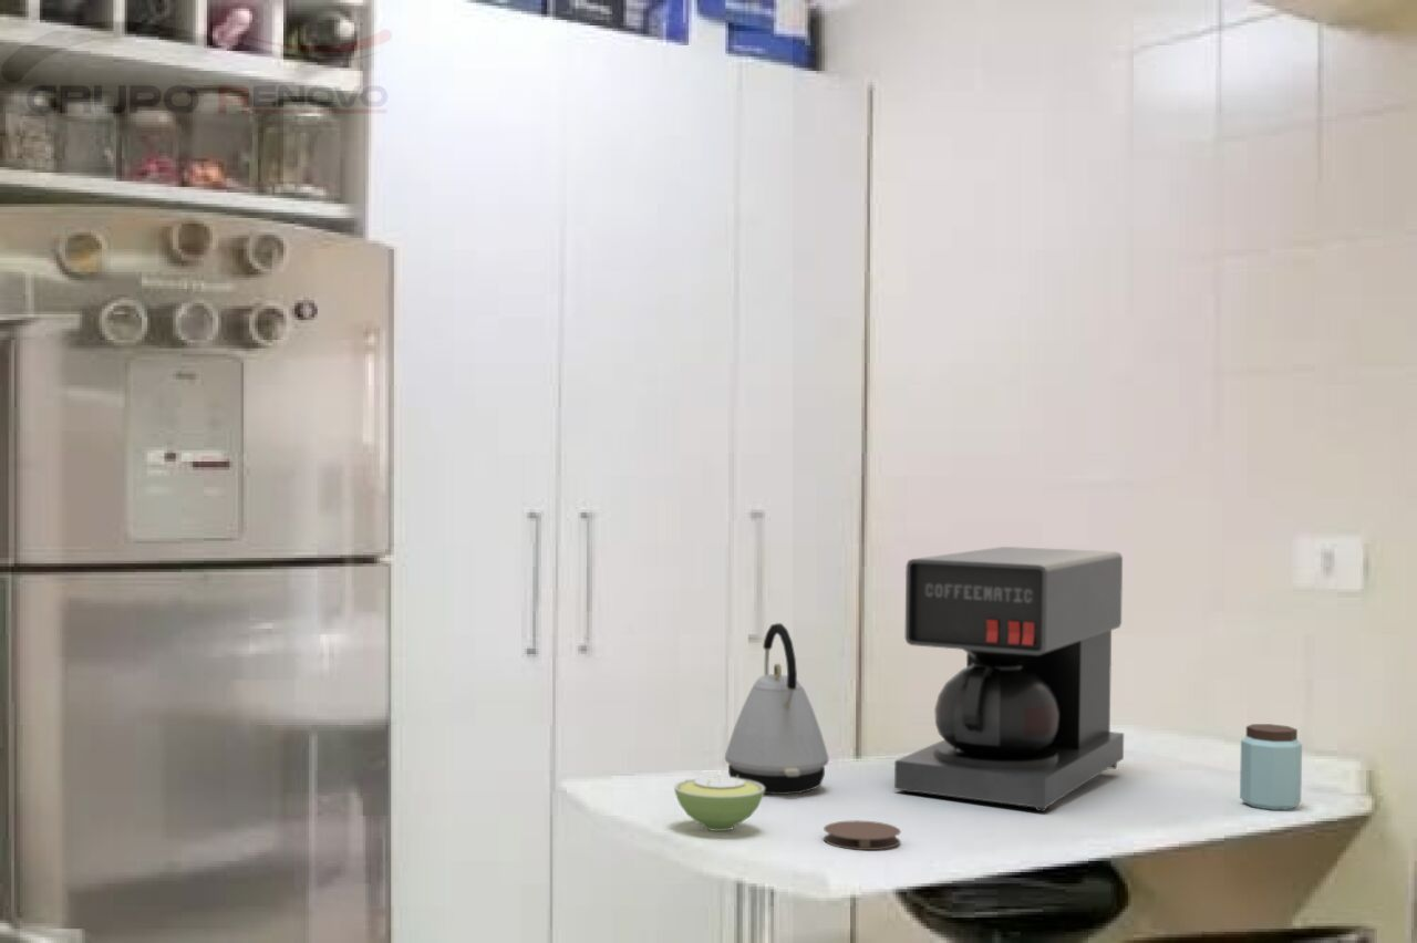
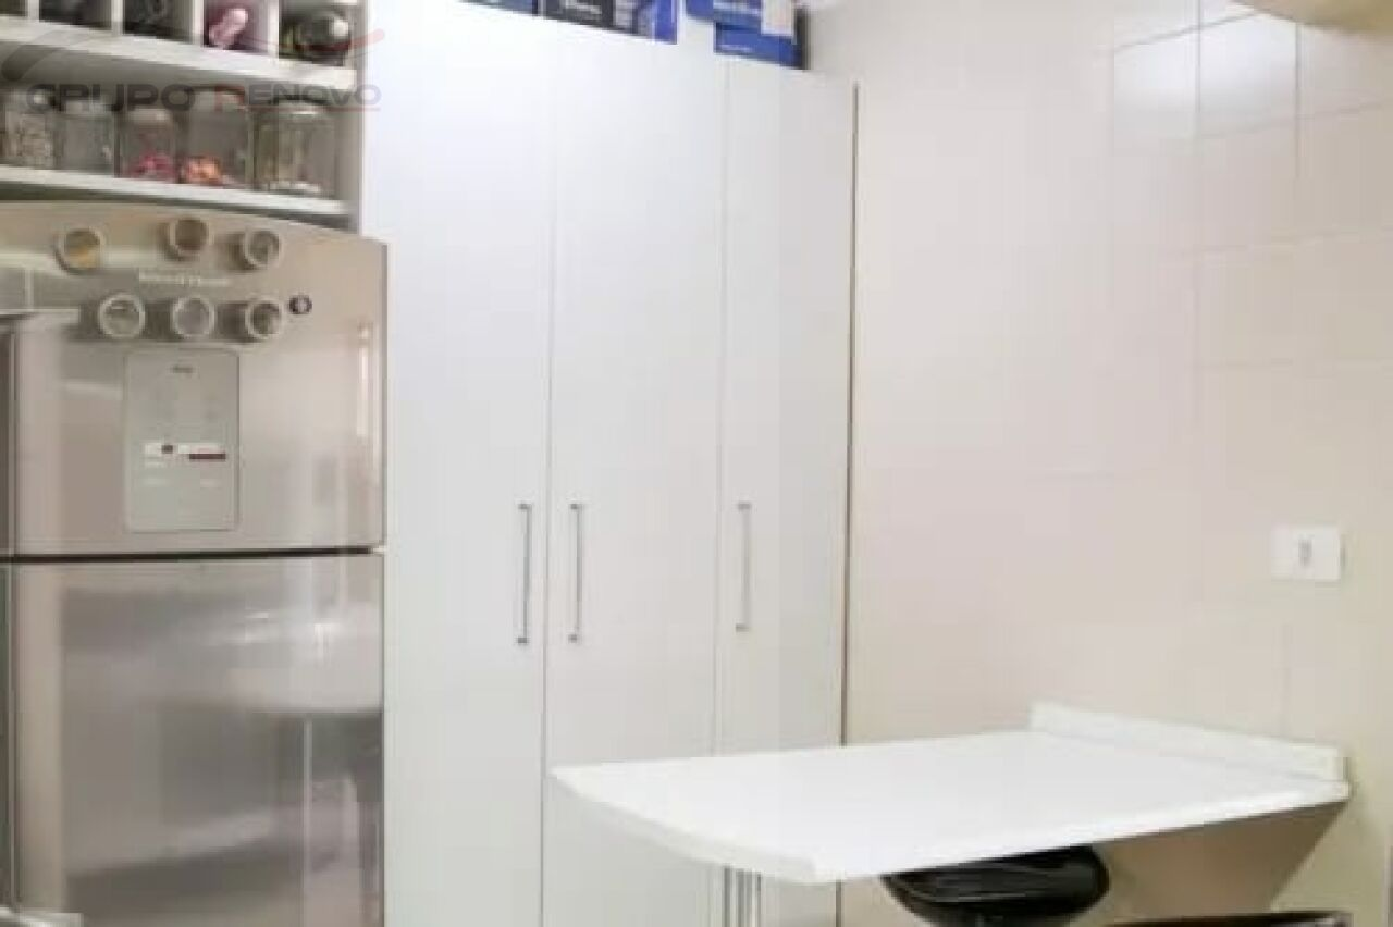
- coffee maker (1017, 669)
- peanut butter (1271, 766)
- coaster (861, 835)
- sugar bowl (718, 799)
- kettle (776, 704)
